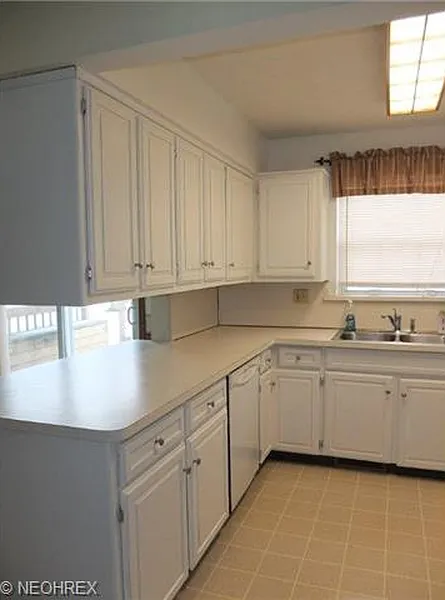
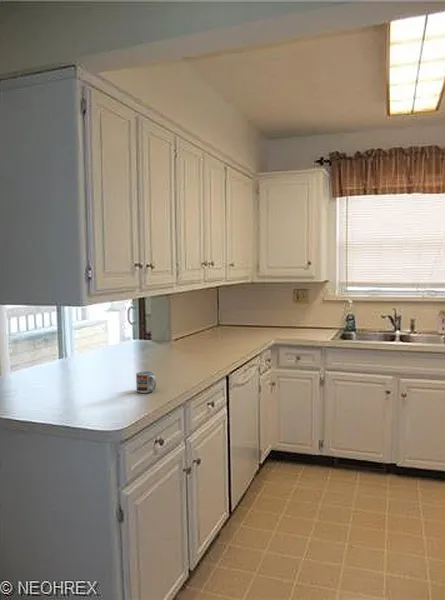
+ cup (147, 382)
